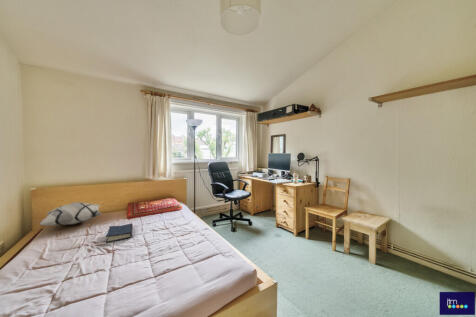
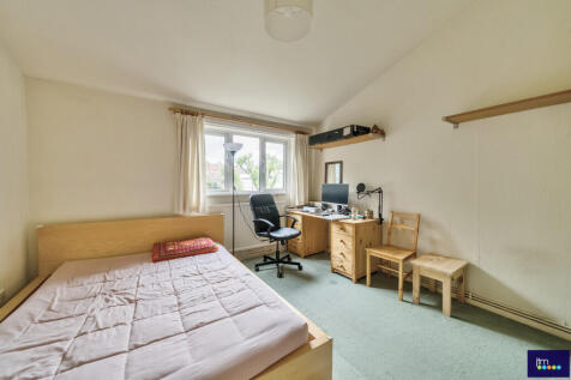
- hardback book (120, 231)
- decorative pillow (74, 213)
